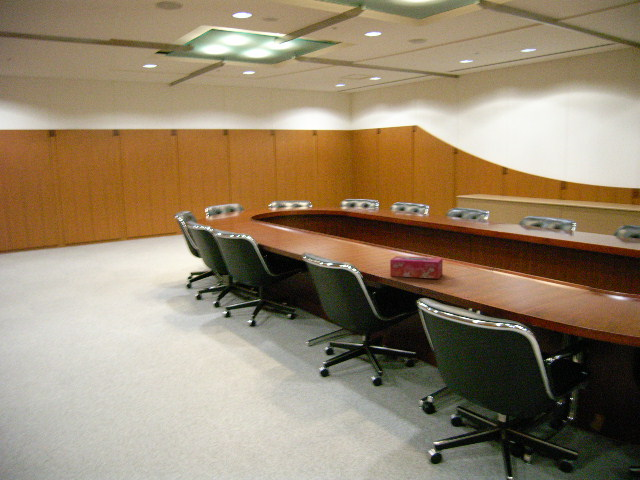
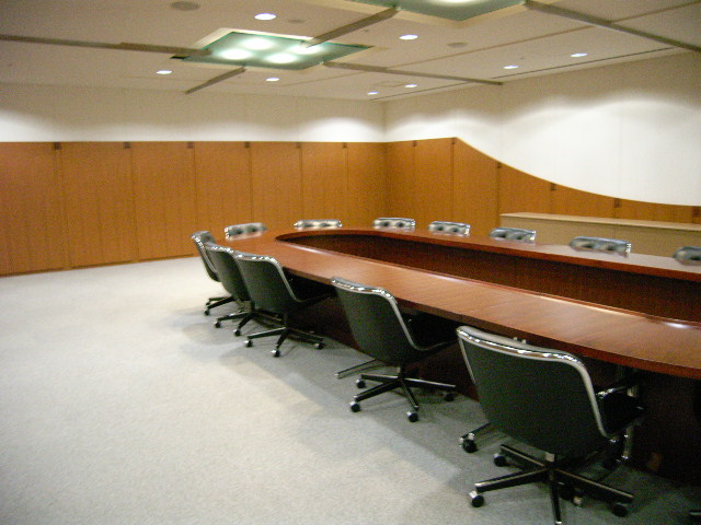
- tissue box (416, 266)
